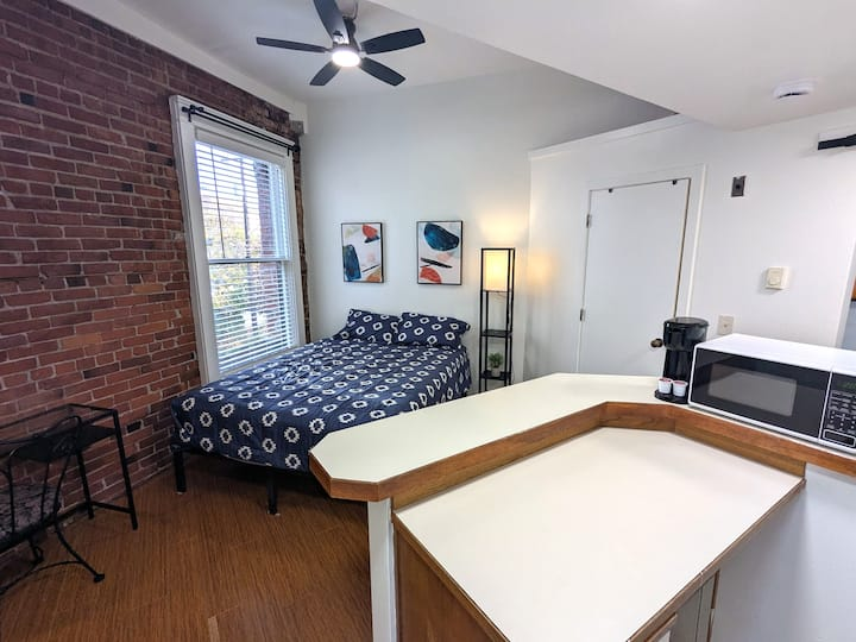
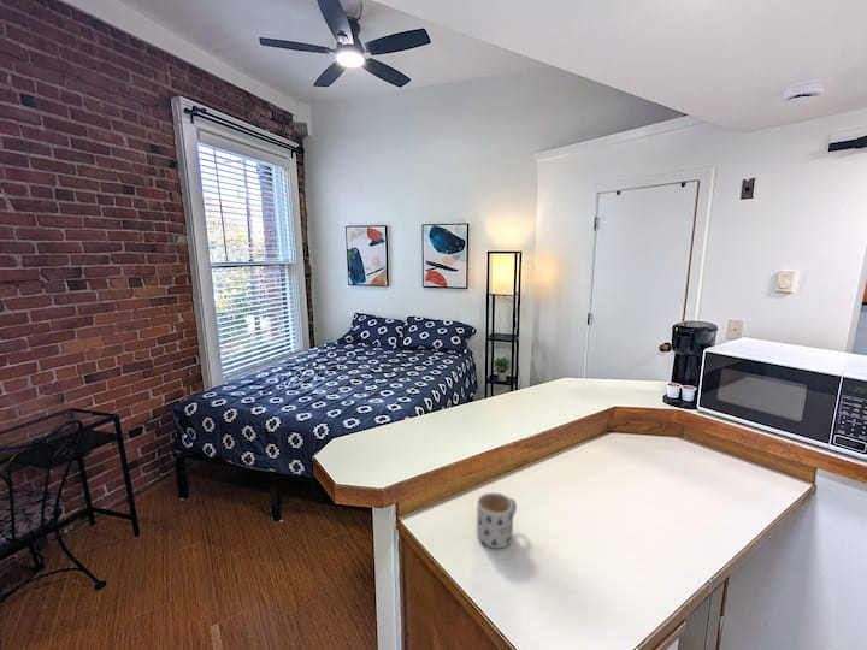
+ mug (499, 516)
